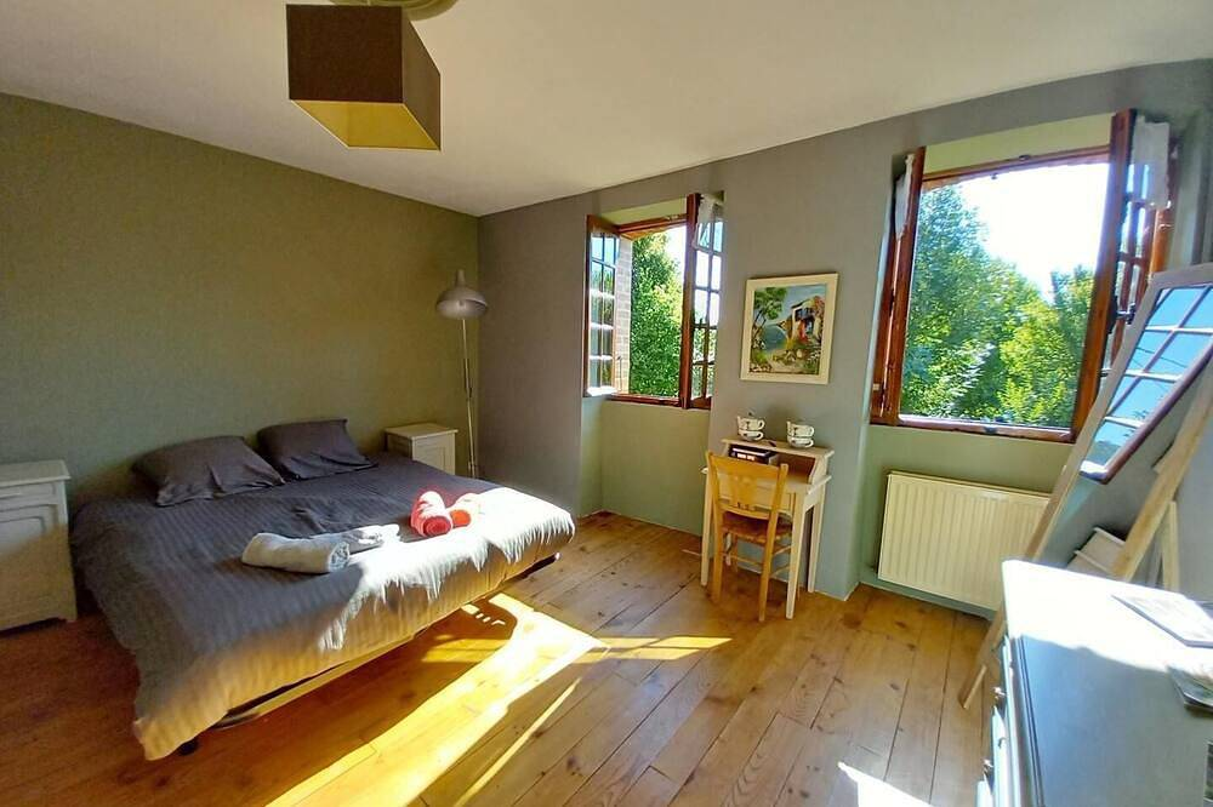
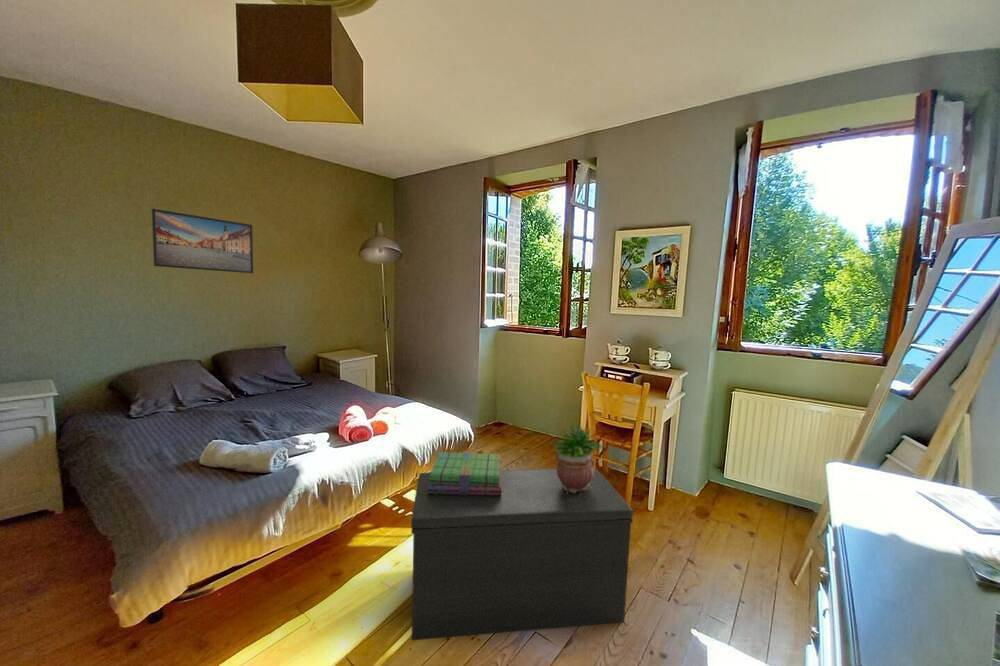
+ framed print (207, 243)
+ stack of books (466, 471)
+ potted plant (573, 455)
+ bench (515, 541)
